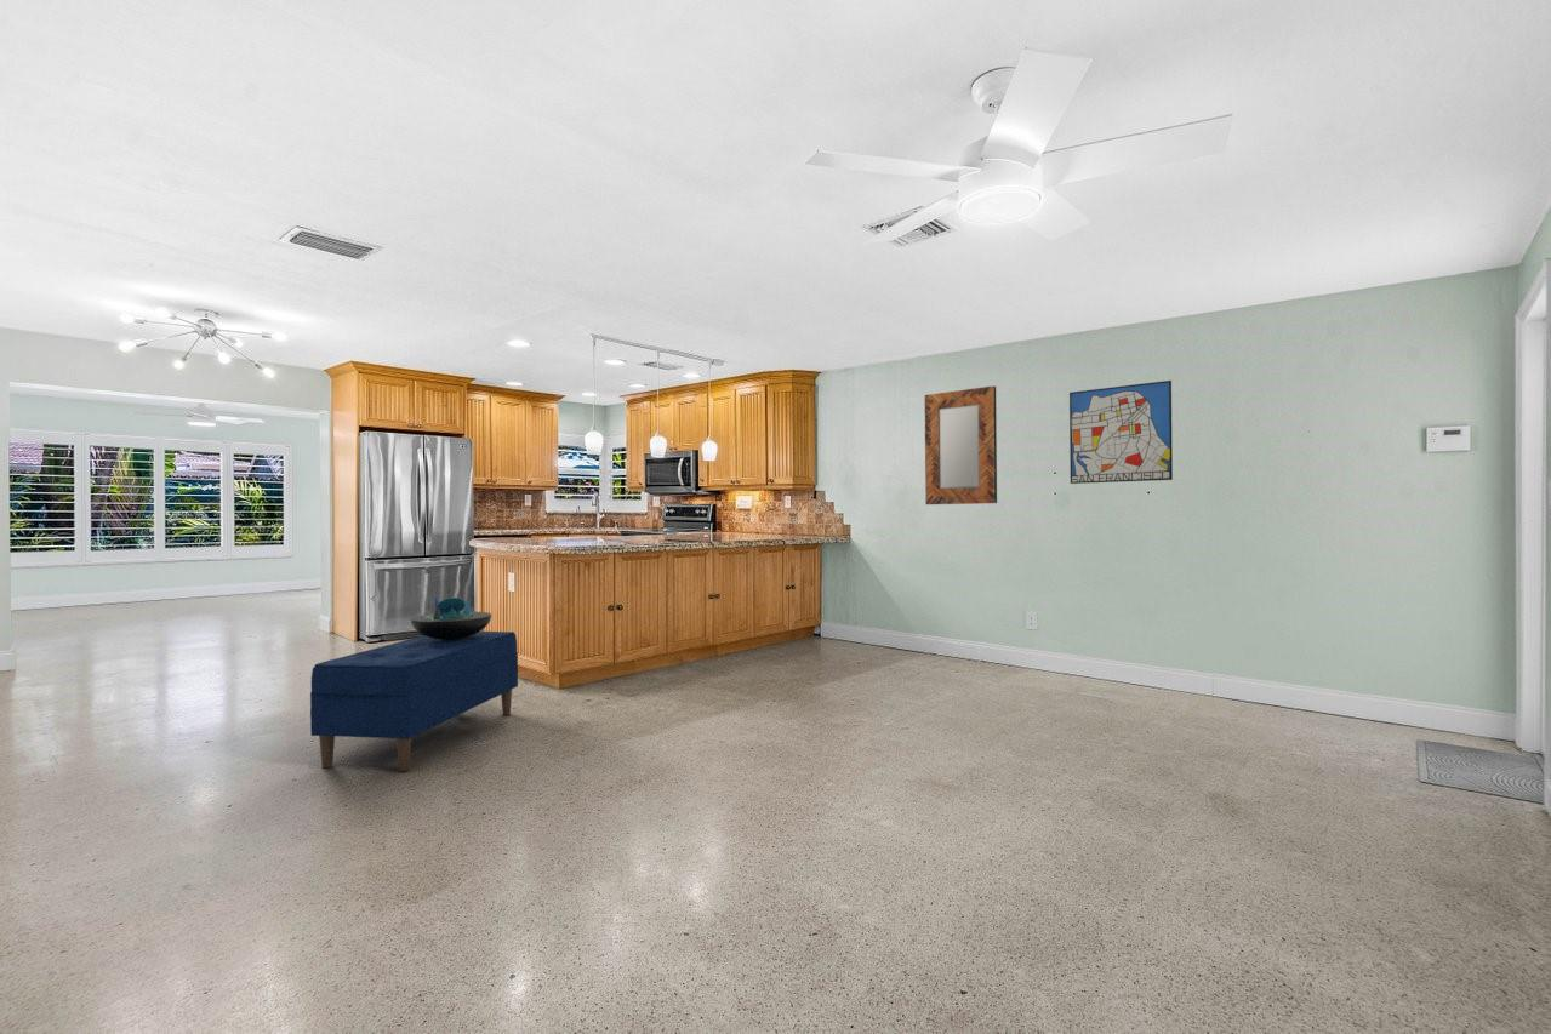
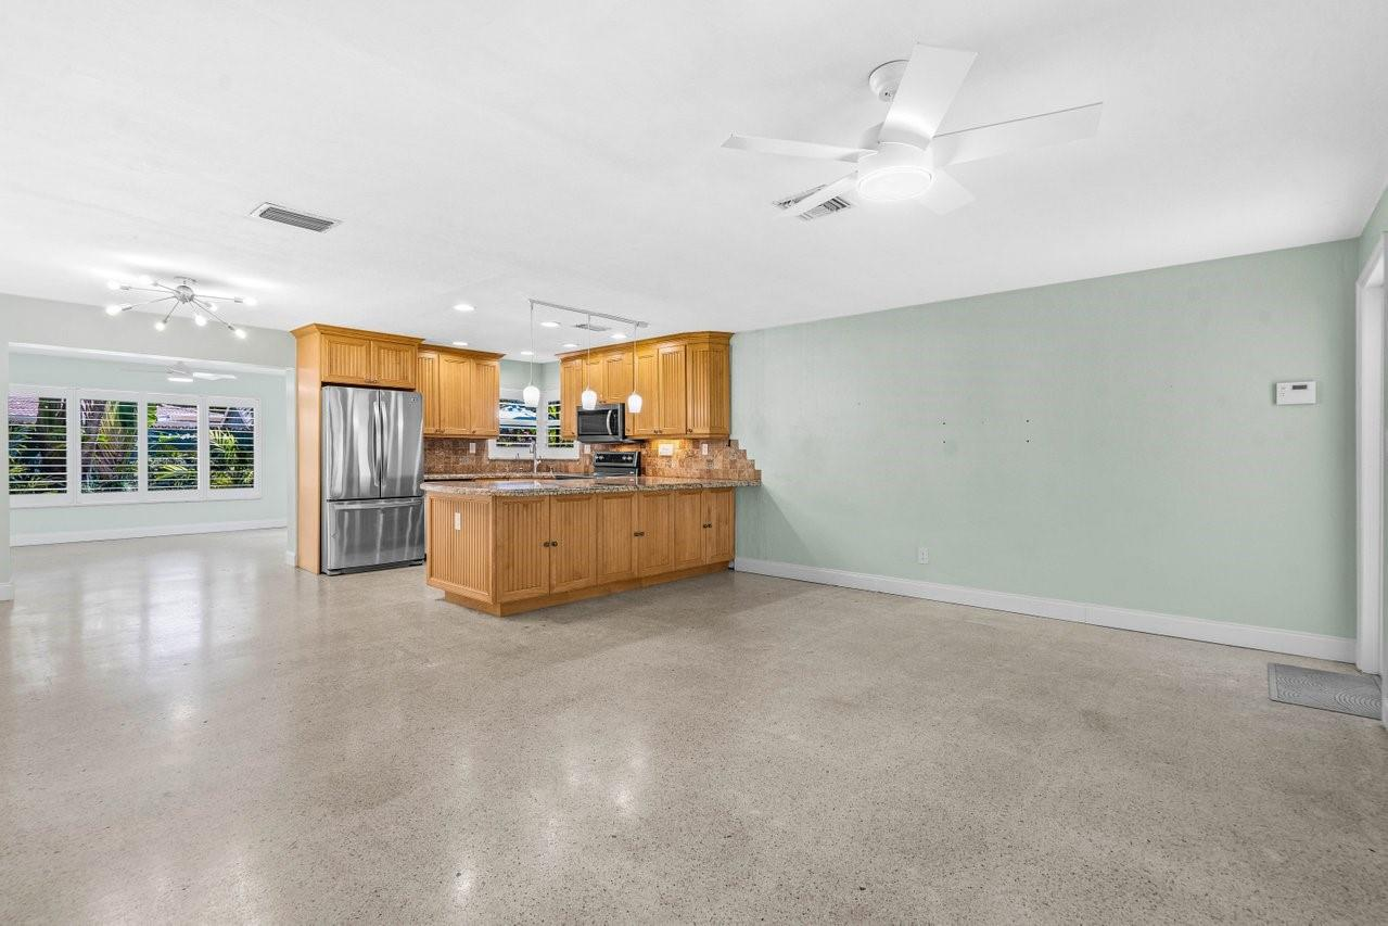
- bench (427, 691)
- decorative bowl (451, 616)
- home mirror (959, 447)
- wall art (1118, 434)
